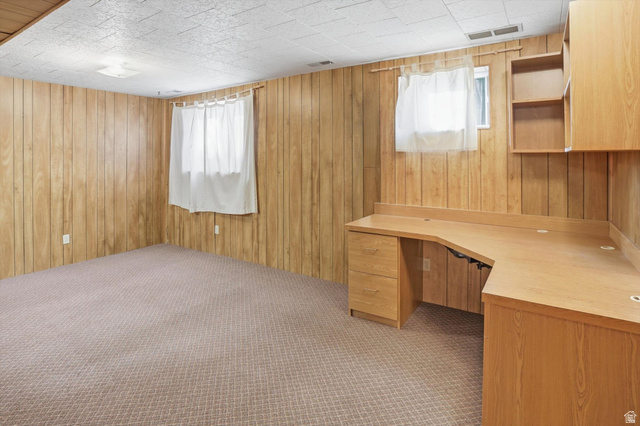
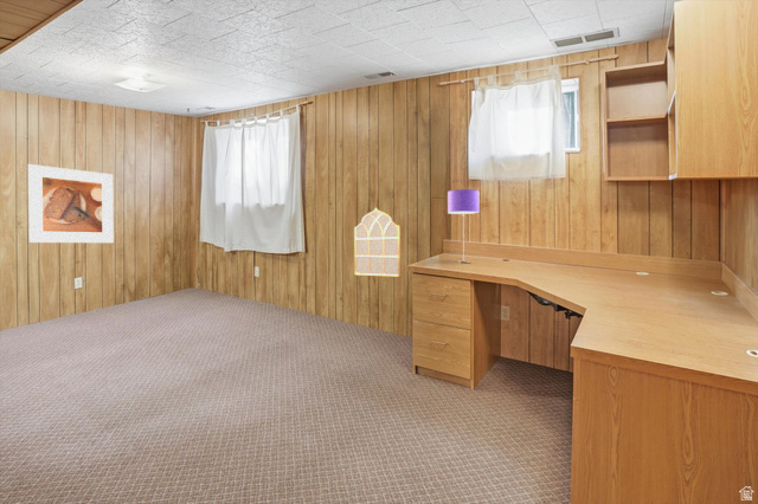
+ table lamp (463, 226)
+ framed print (73, 206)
+ mirror (375, 241)
